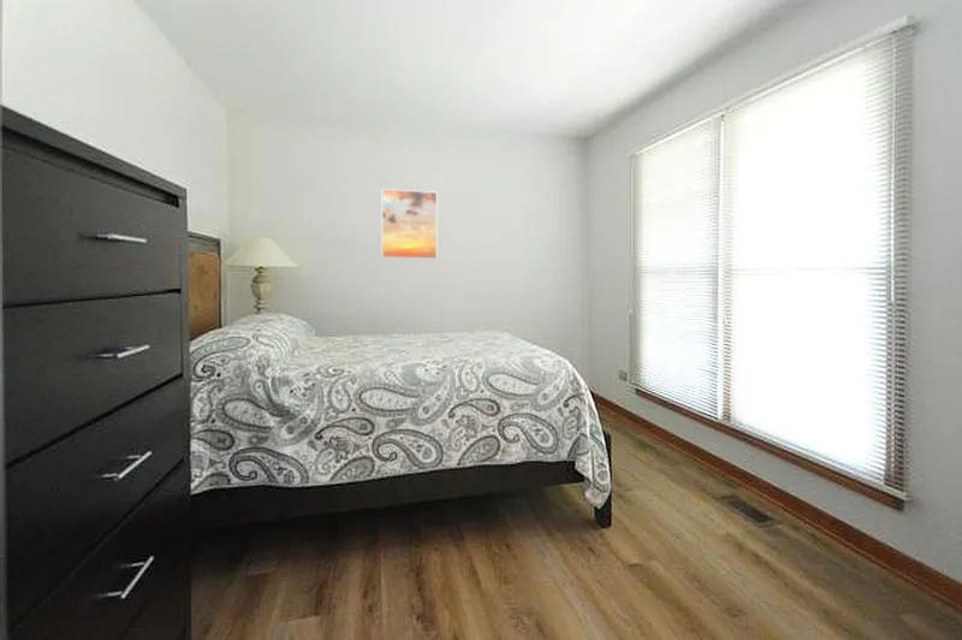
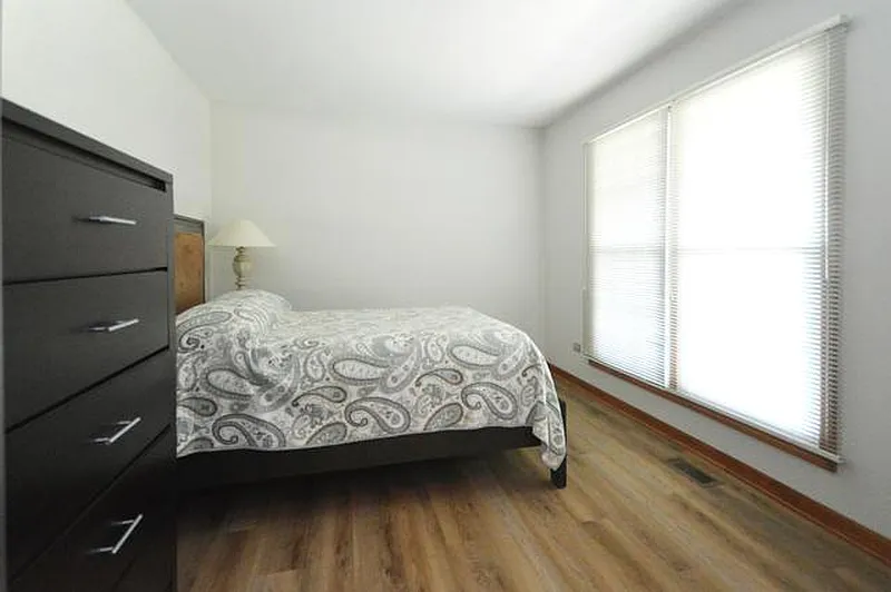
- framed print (409, 224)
